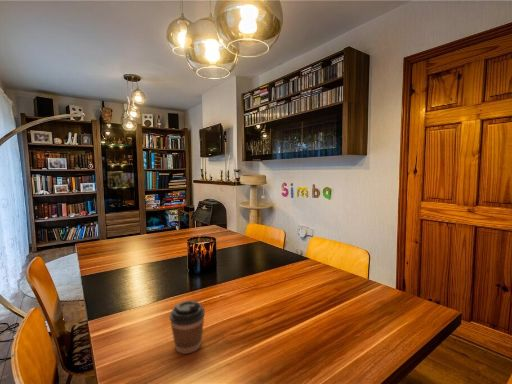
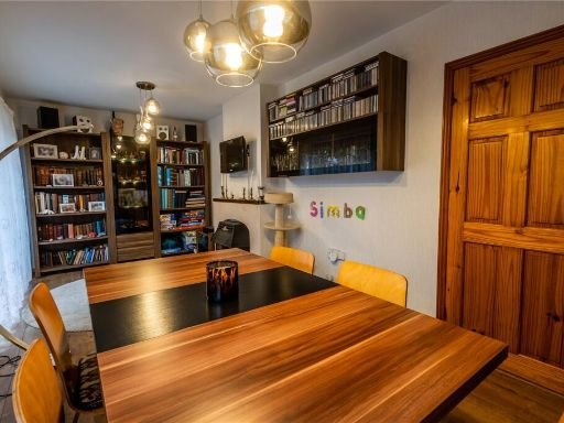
- coffee cup (187, 324)
